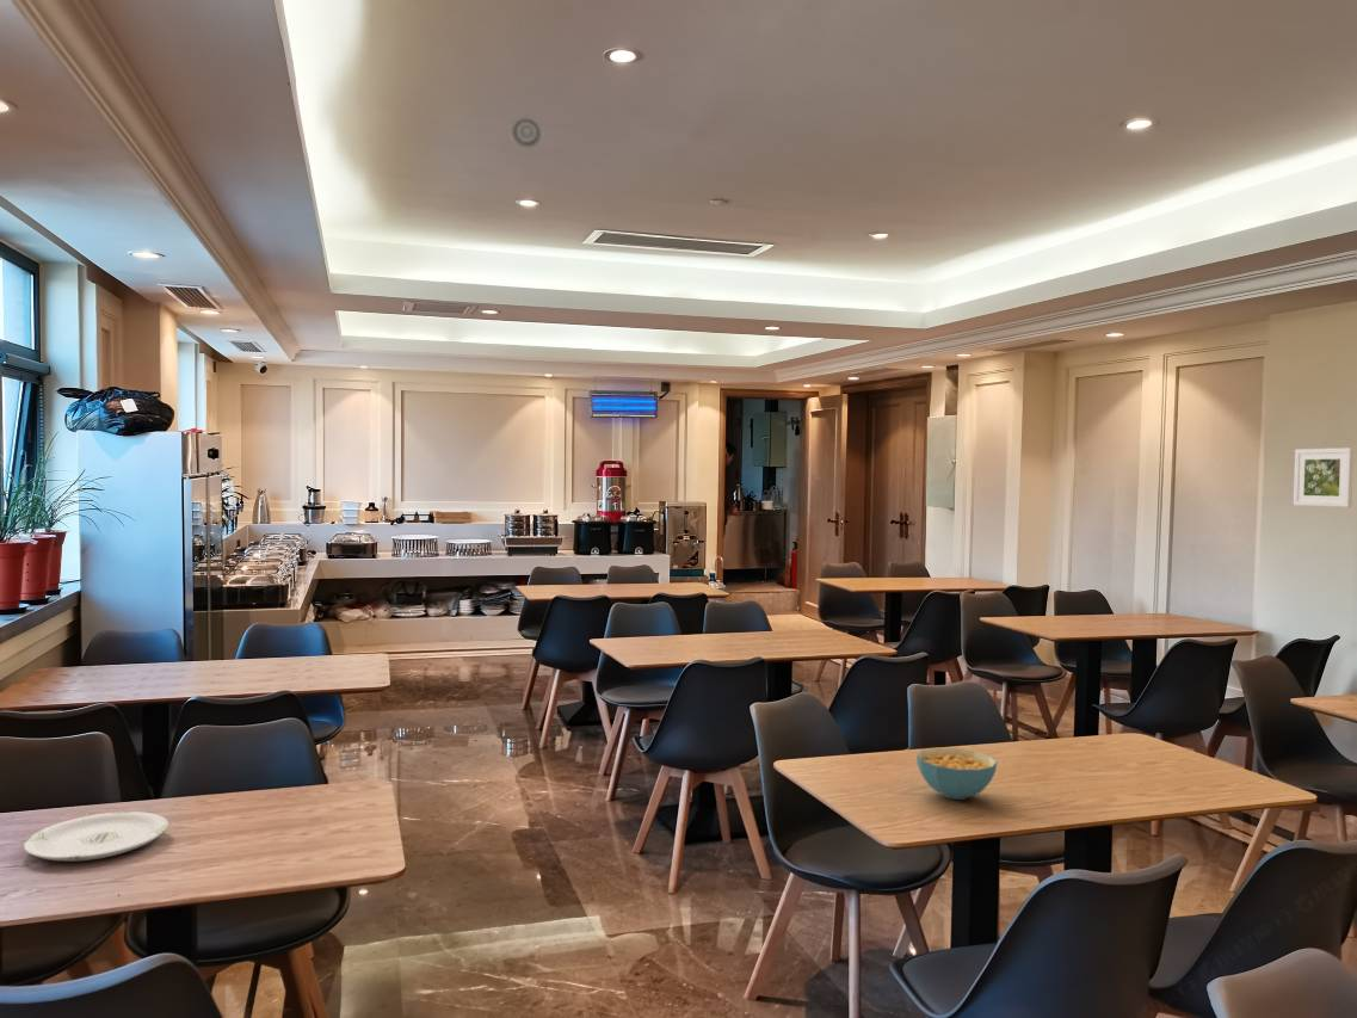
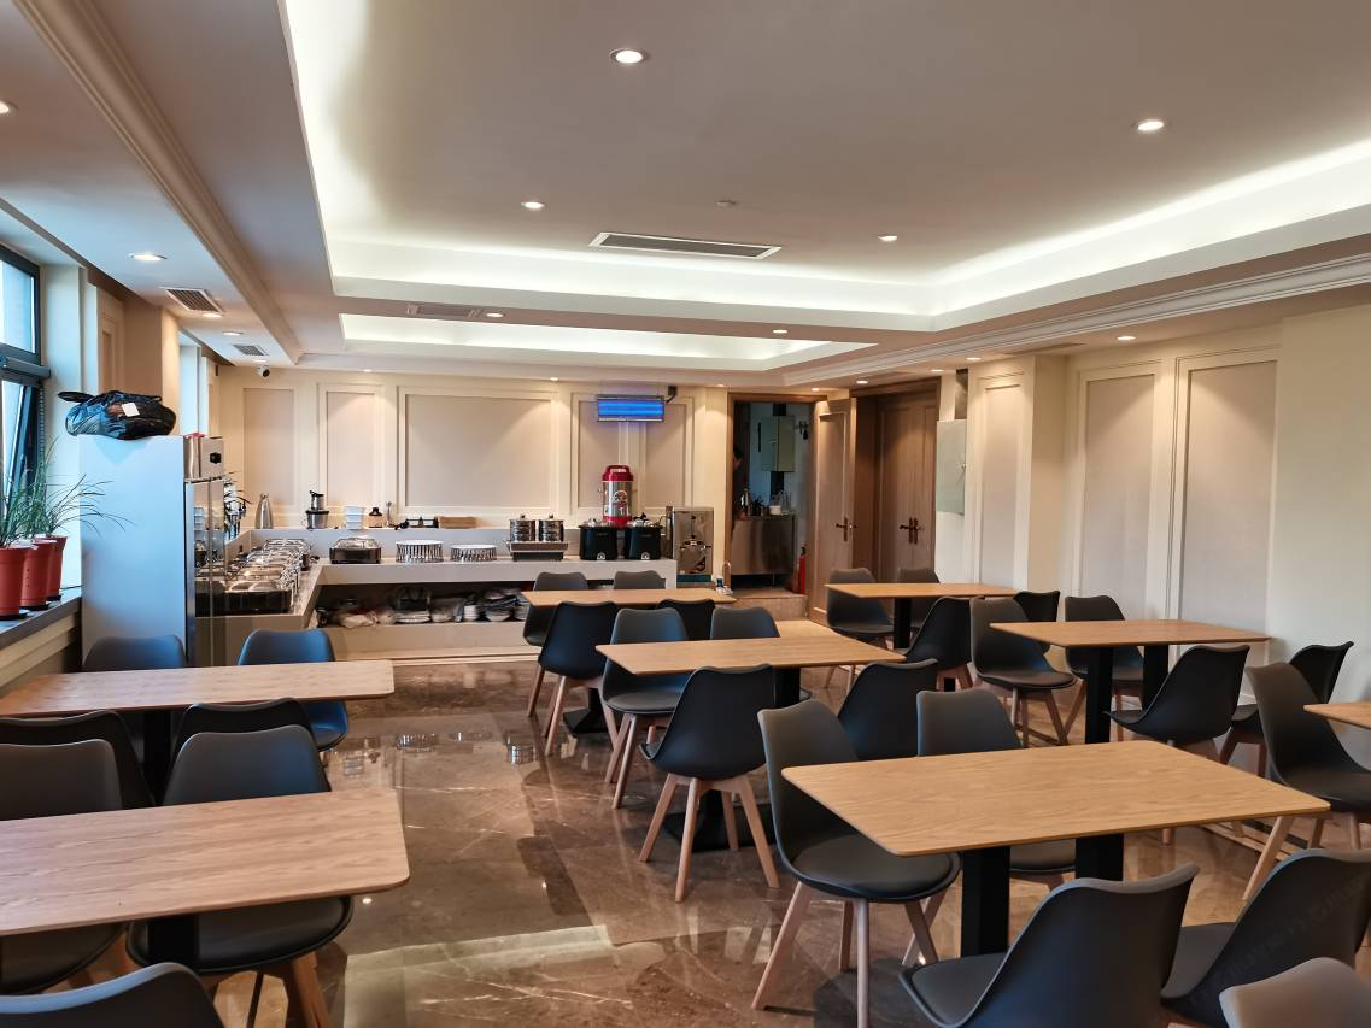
- smoke detector (526, 131)
- cereal bowl (955, 777)
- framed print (1322, 477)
- plate (98, 838)
